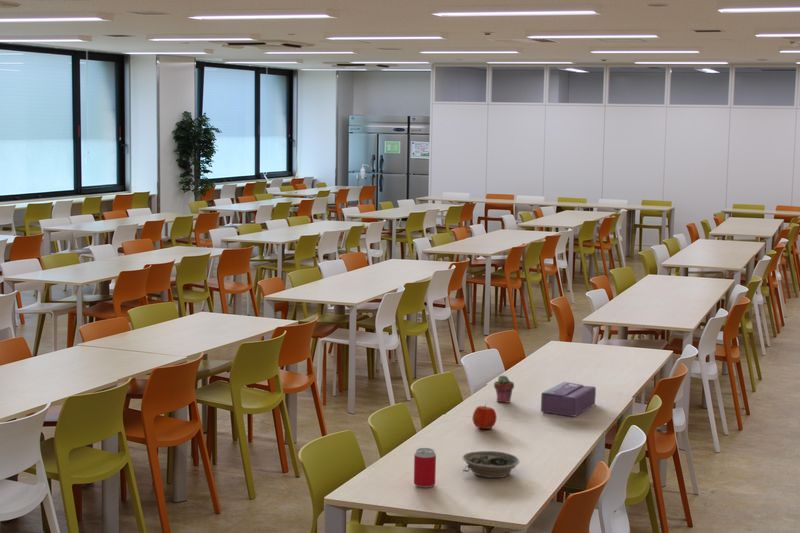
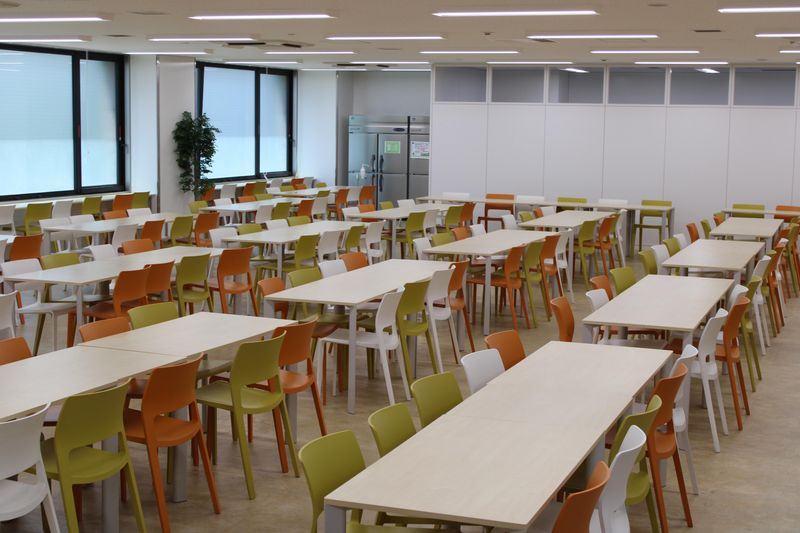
- bowl (490, 465)
- tissue box (568, 398)
- beverage can (424, 467)
- potted succulent (503, 388)
- apple (484, 415)
